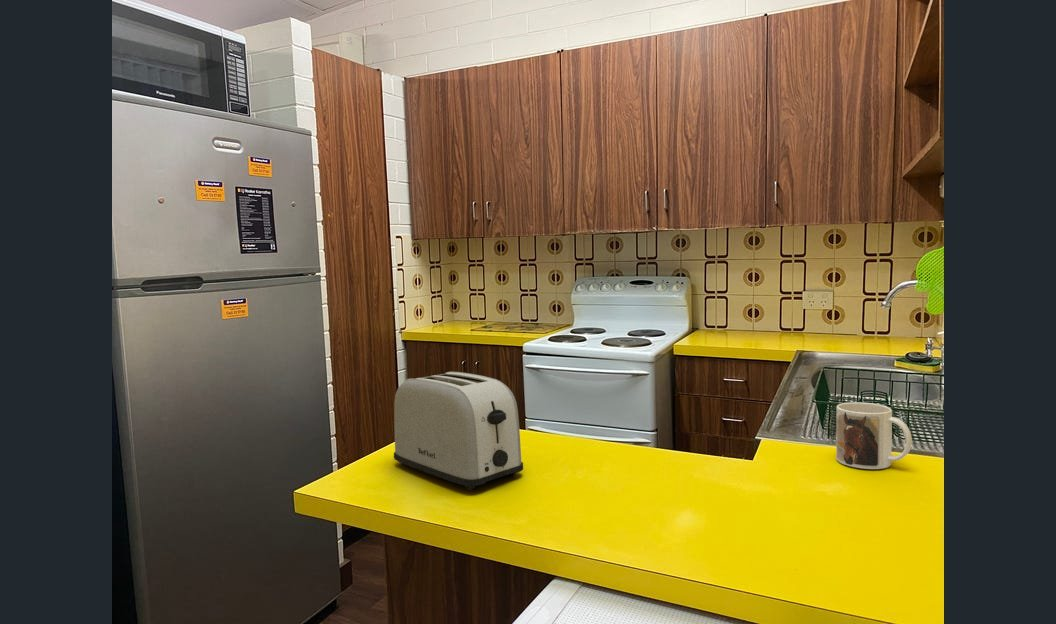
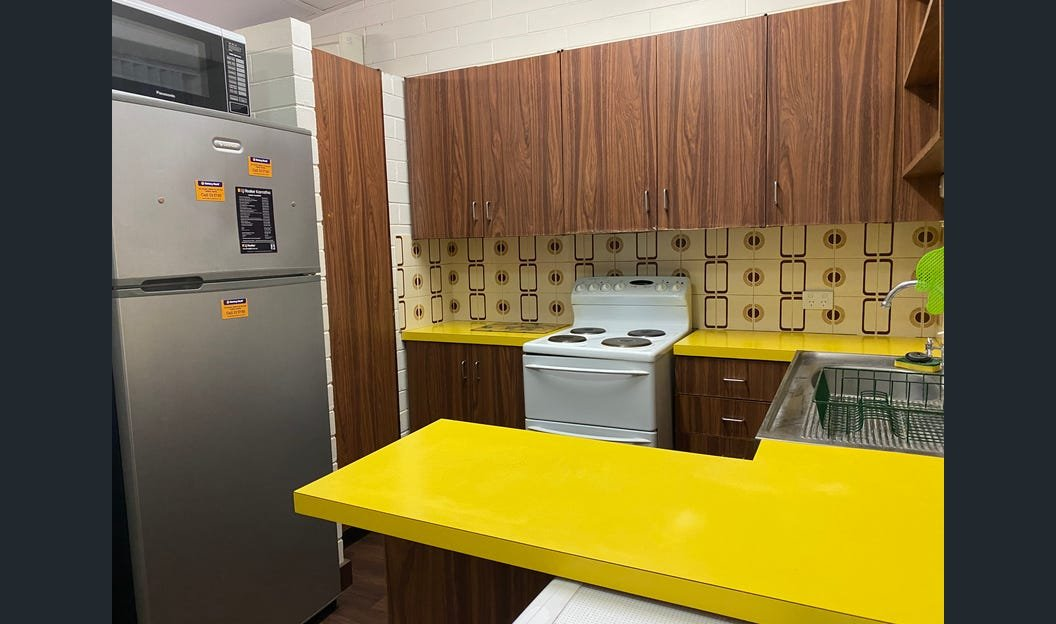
- mug (868, 436)
- toaster (456, 423)
